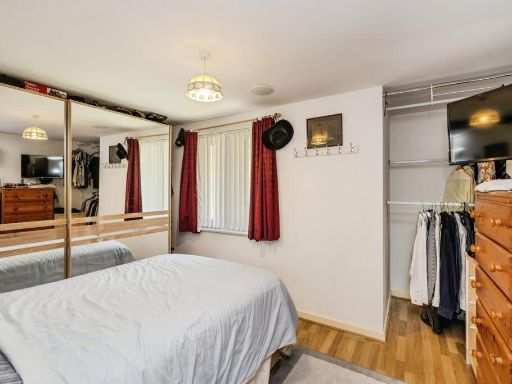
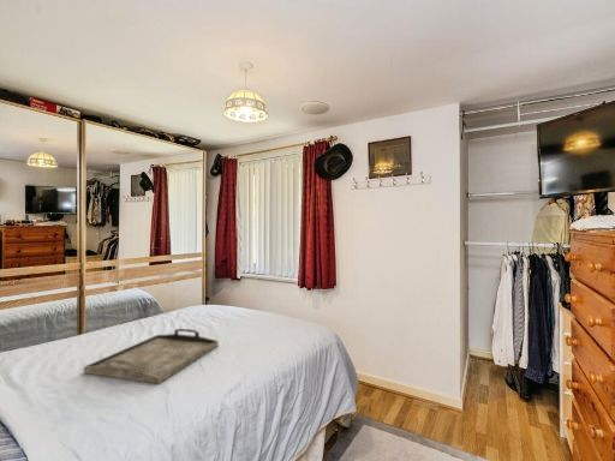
+ serving tray (157, 349)
